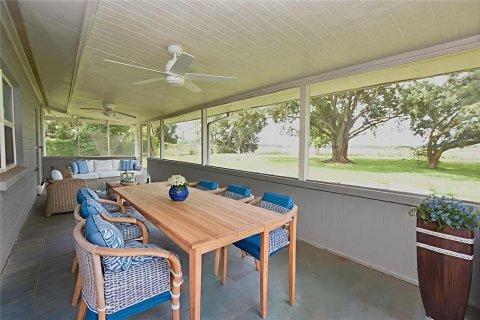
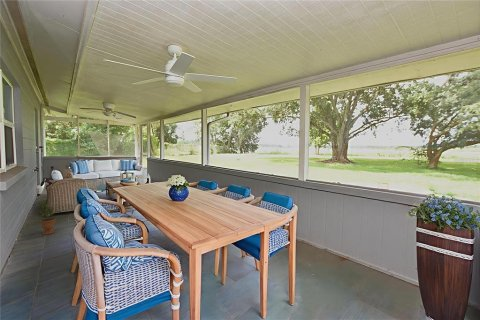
+ potted plant (46, 216)
